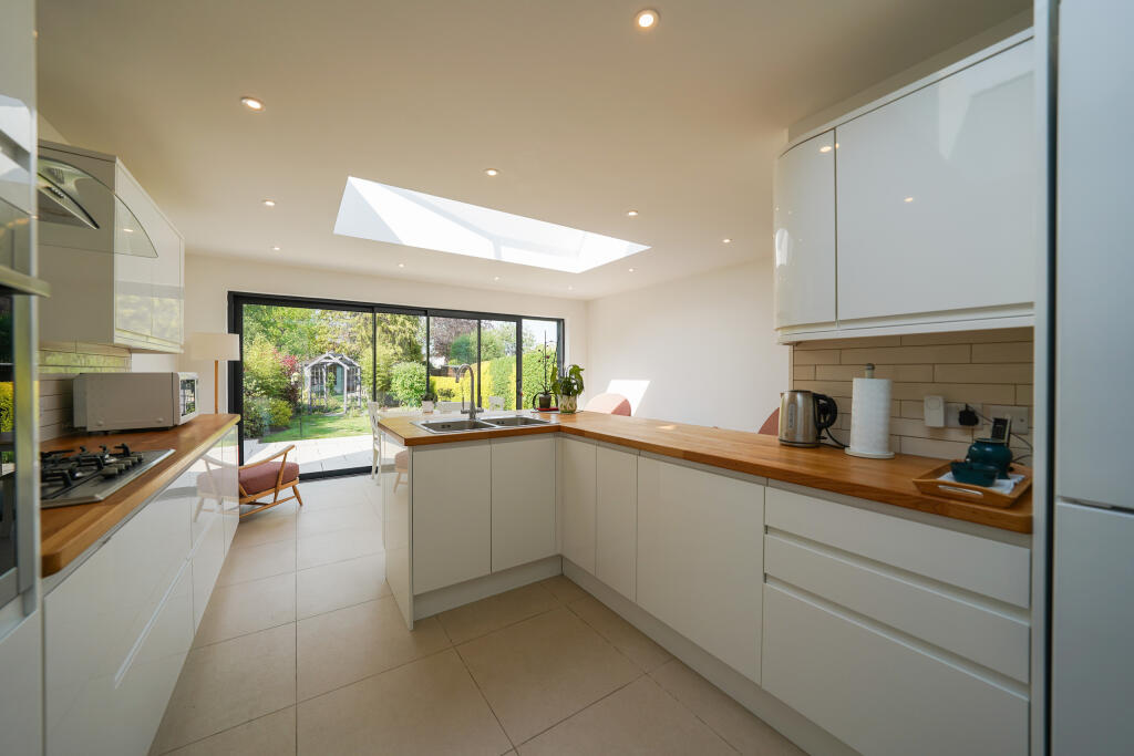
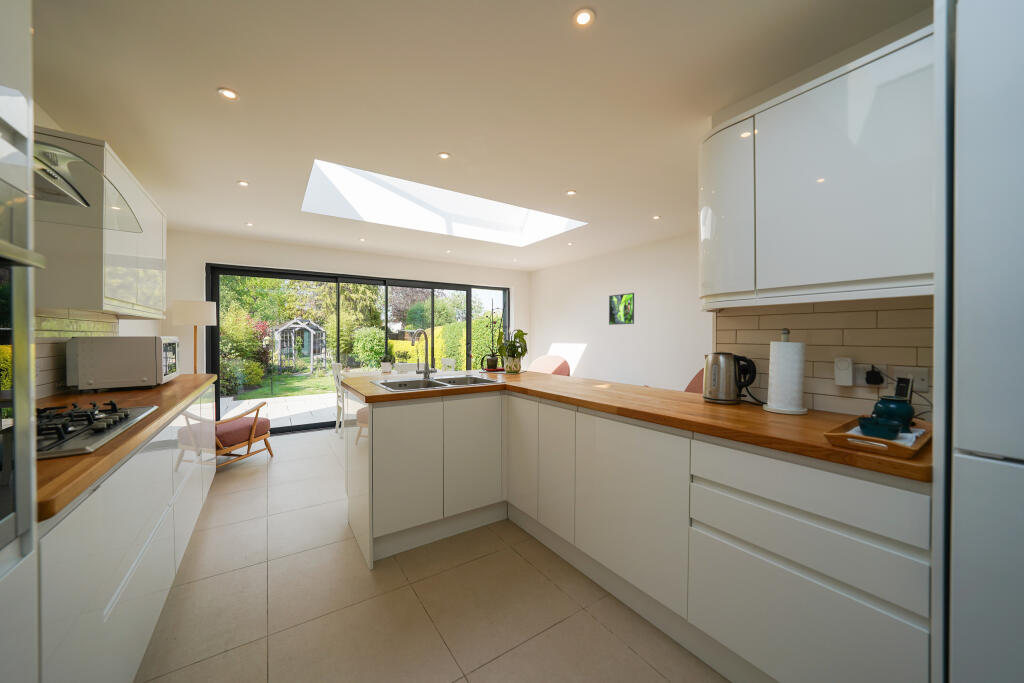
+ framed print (621, 309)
